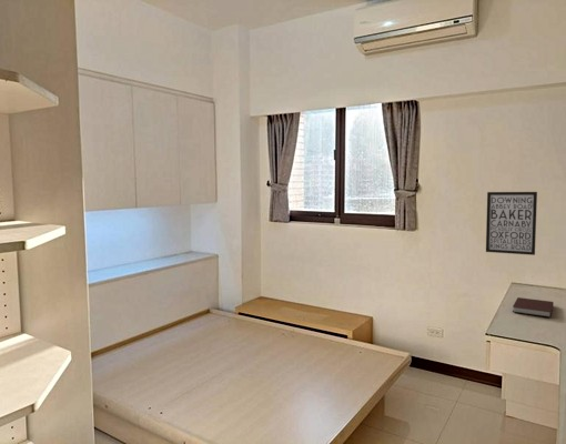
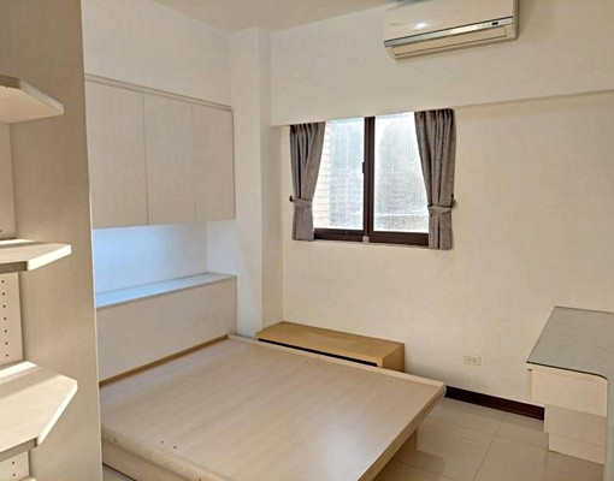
- wall art (511, 222)
- notebook (533, 306)
